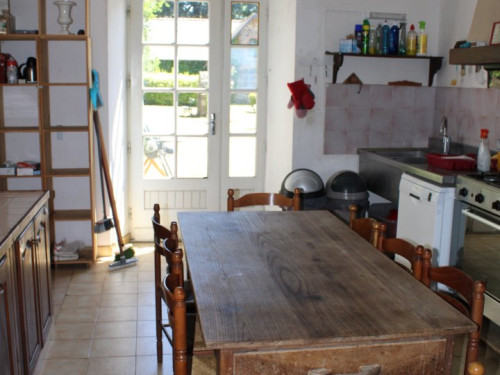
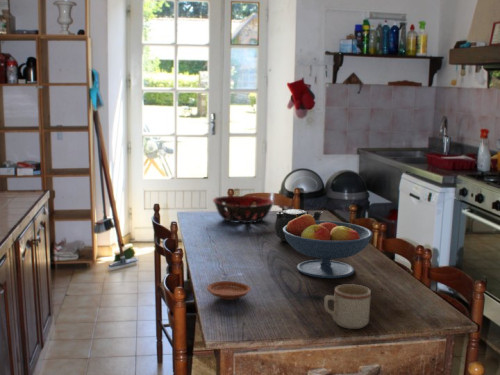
+ mug (346, 307)
+ decorative bowl (243, 209)
+ fruit bowl (326, 243)
+ teapot (295, 218)
+ plate (228, 292)
